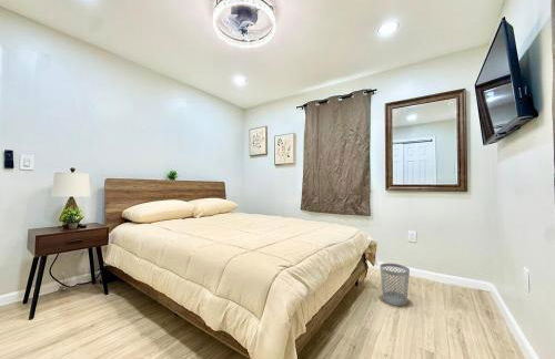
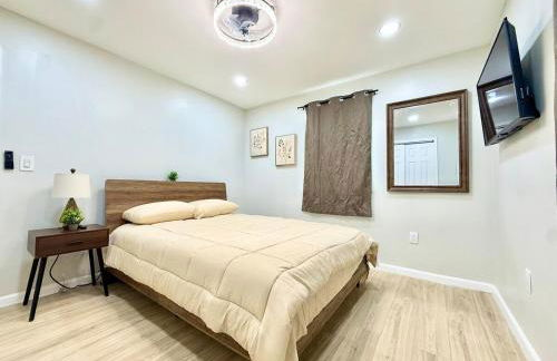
- wastebasket (394, 284)
